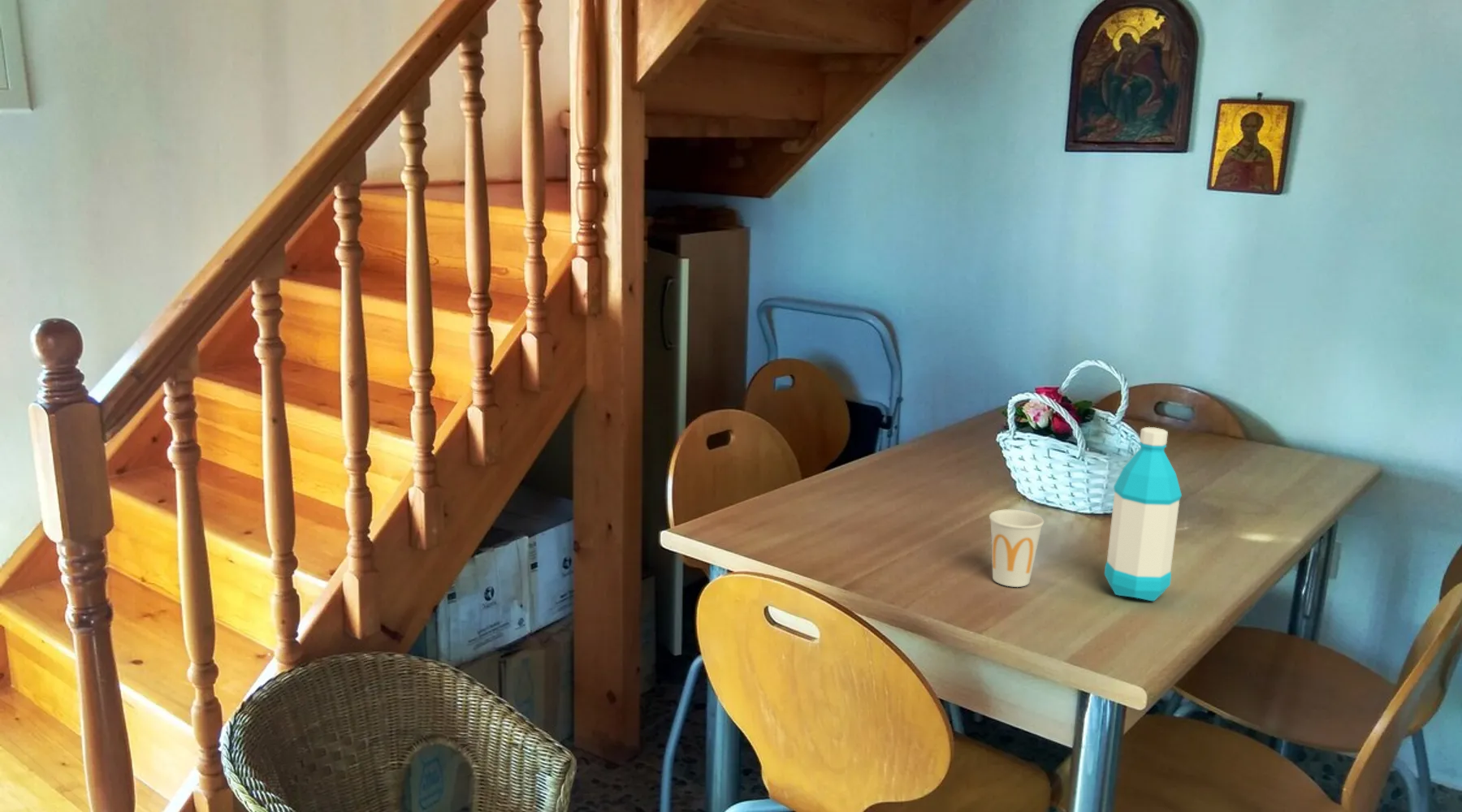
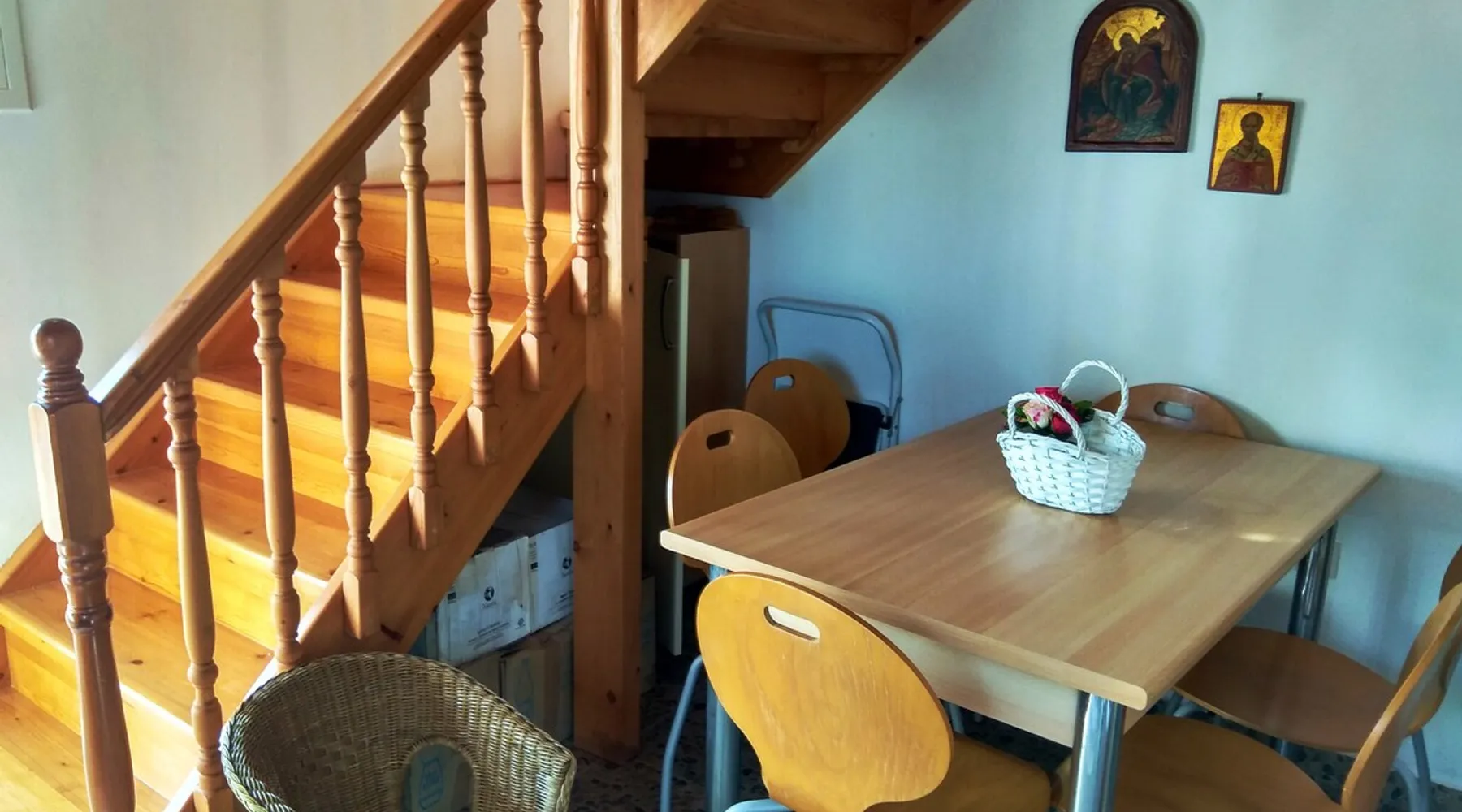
- water bottle (1144, 512)
- cup (1014, 549)
